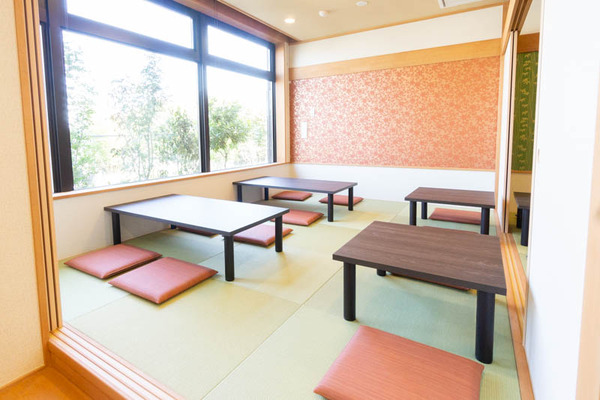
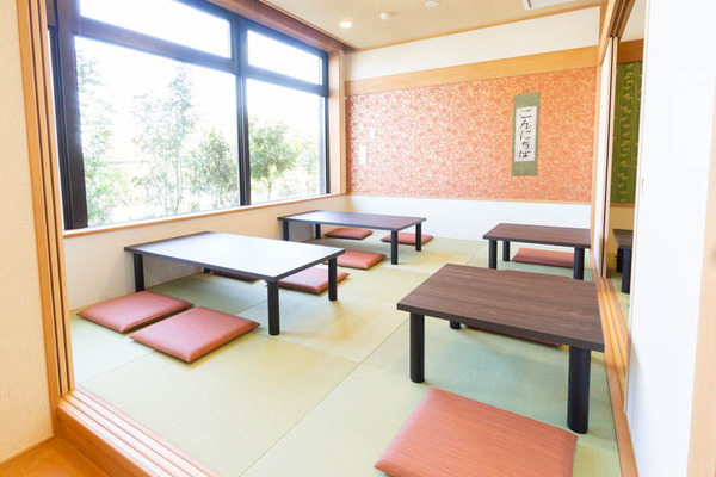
+ wall scroll (525, 134)
